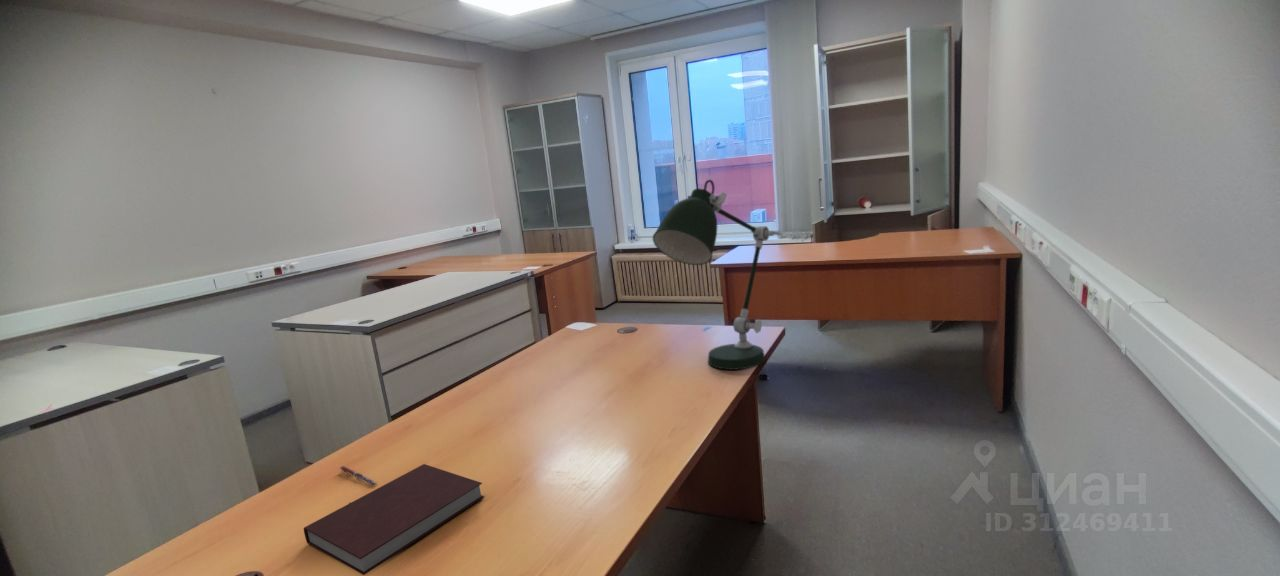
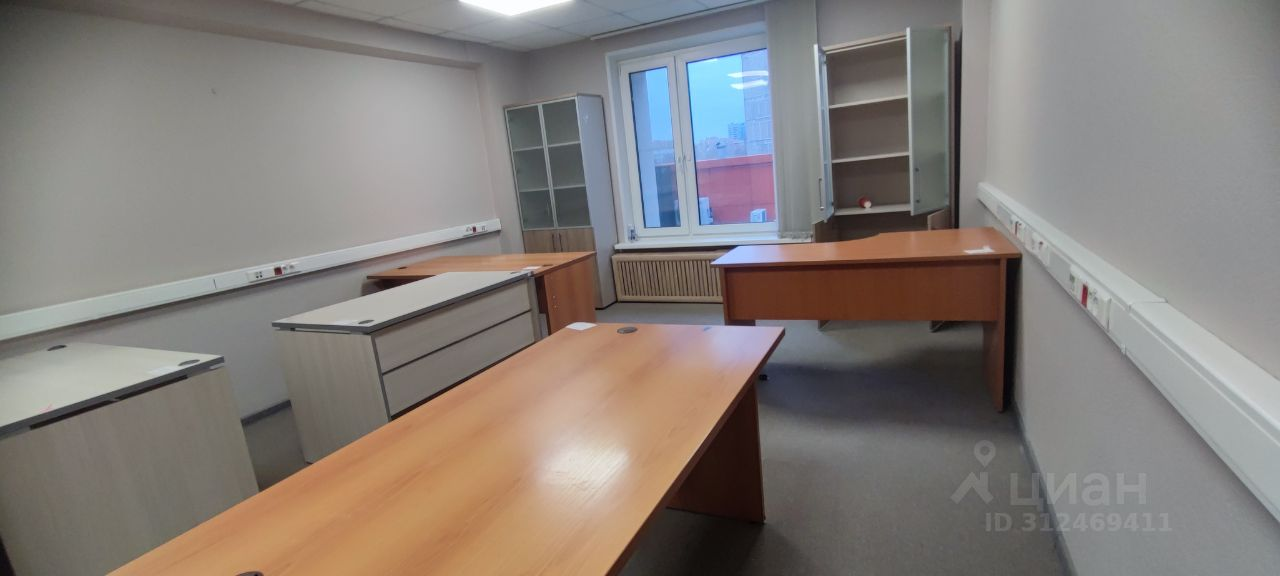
- pen (357, 474)
- notebook (397, 511)
- desk lamp (710, 260)
